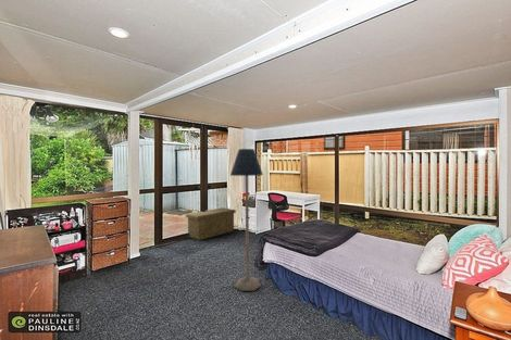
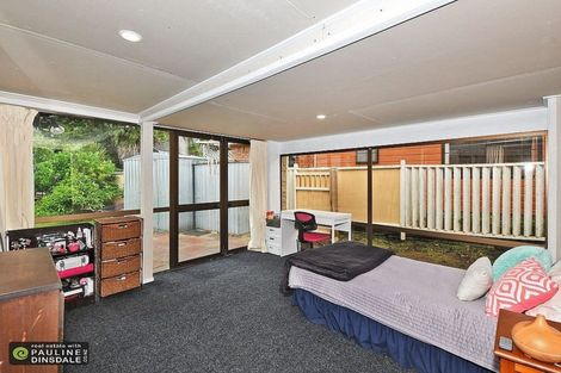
- storage bench (211, 222)
- floor lamp (247, 216)
